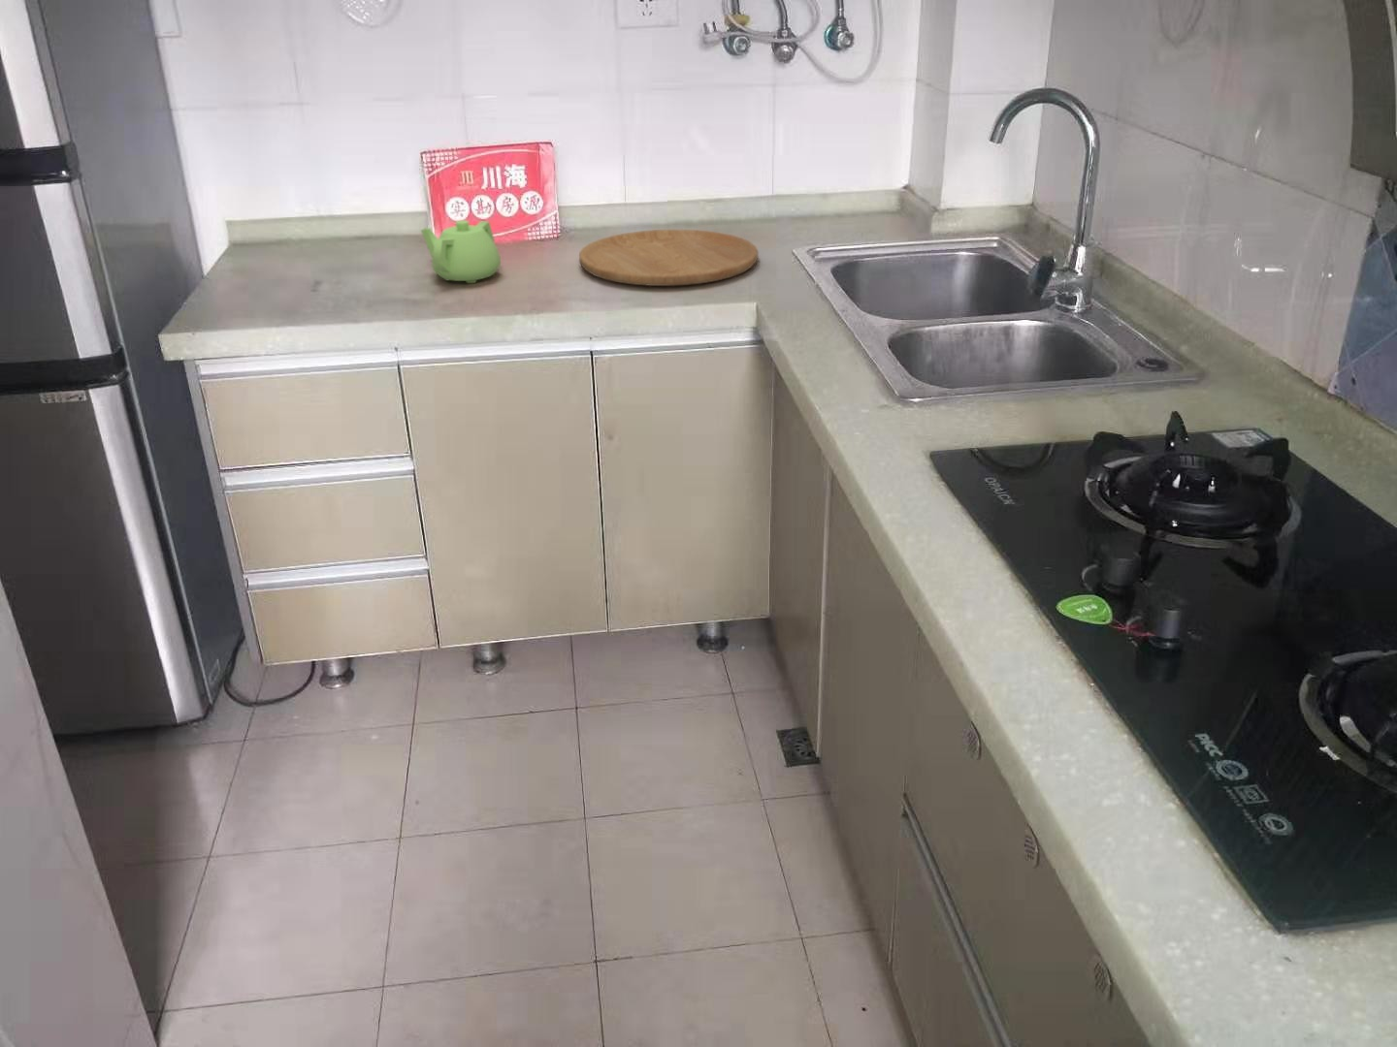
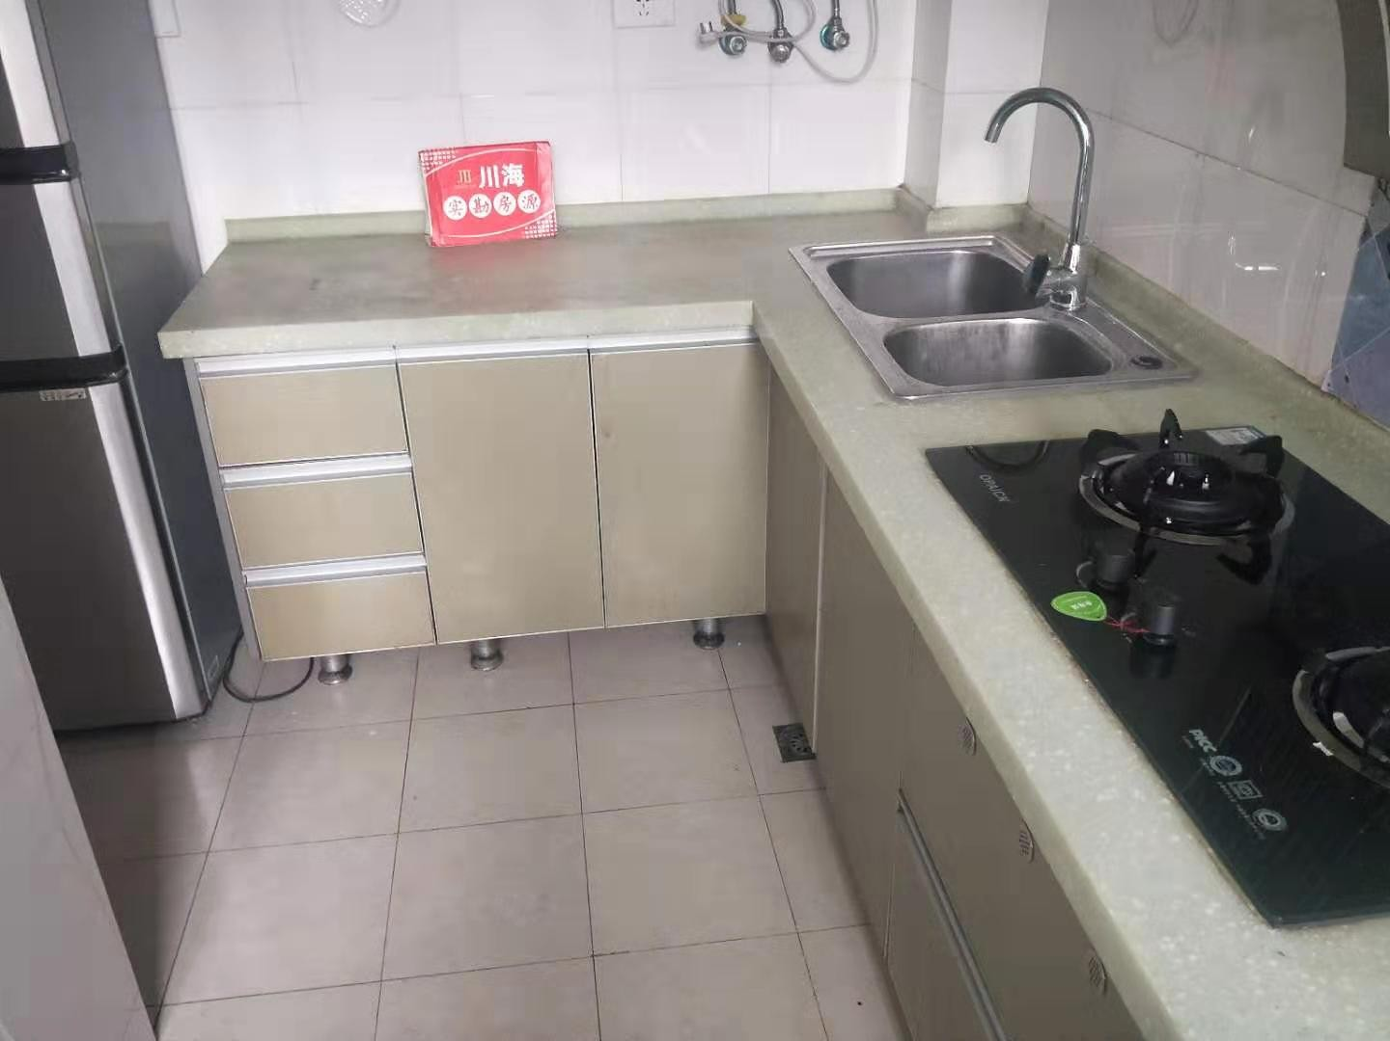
- cutting board (669, 256)
- teapot (459, 249)
